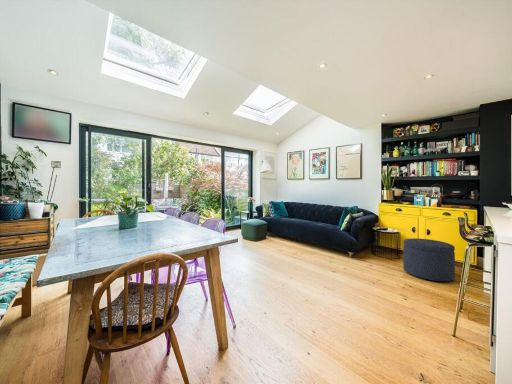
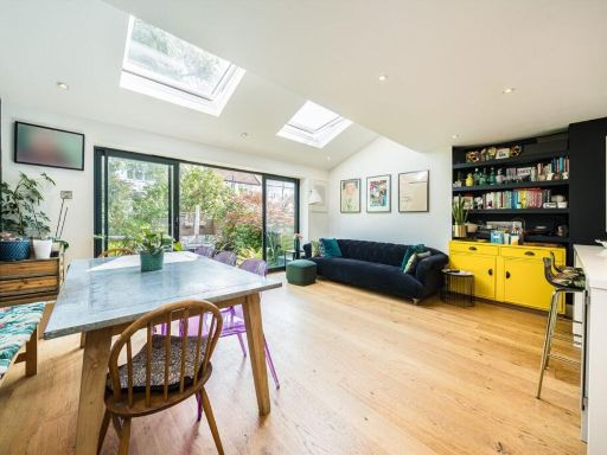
- ottoman (427, 257)
